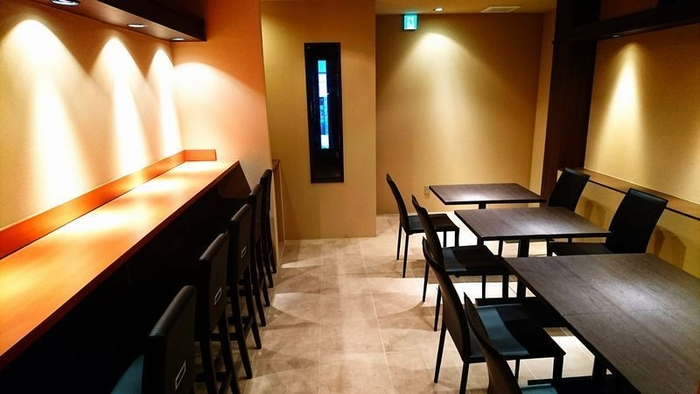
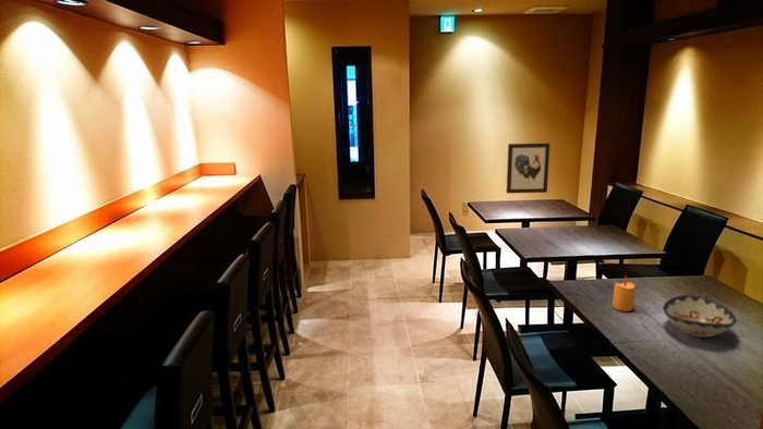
+ wall art (528, 168)
+ decorative bowl (697, 319)
+ candle (625, 291)
